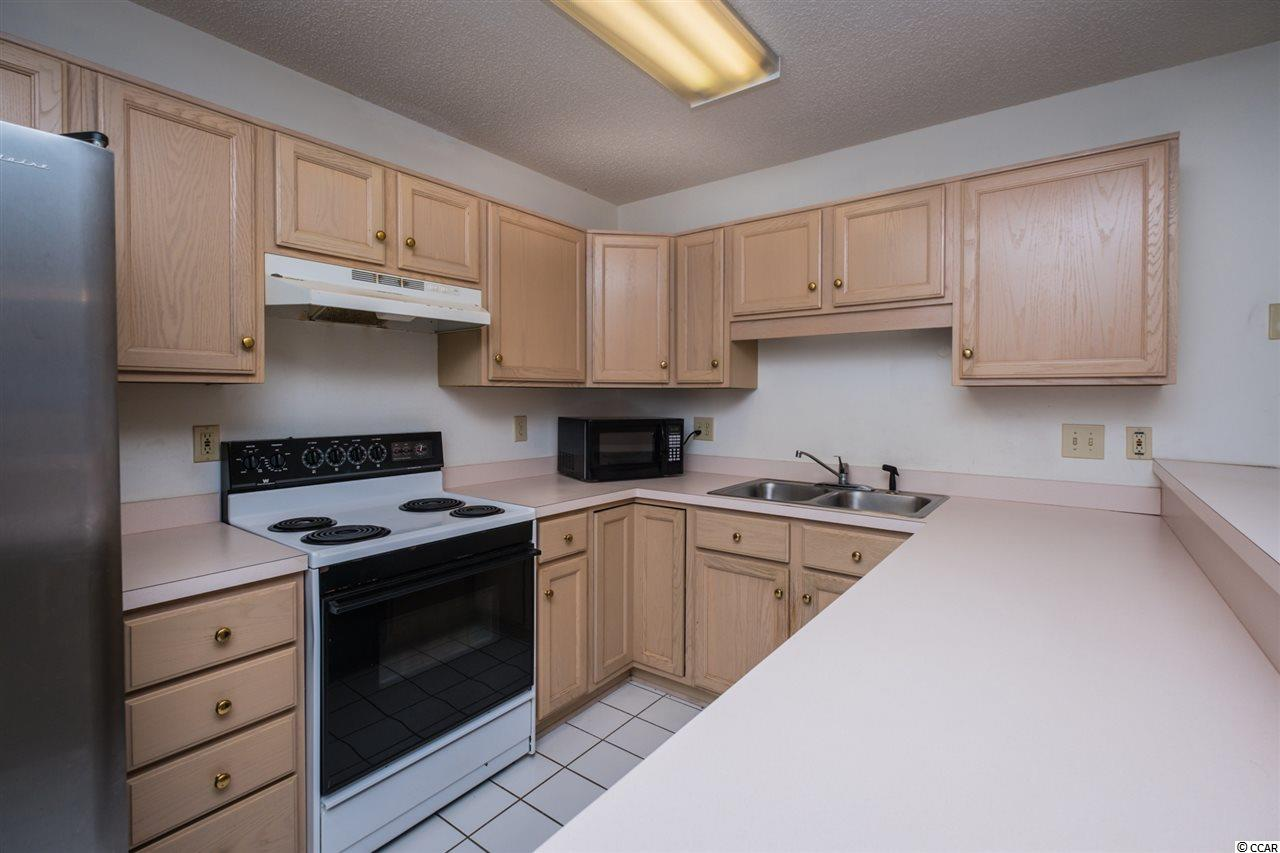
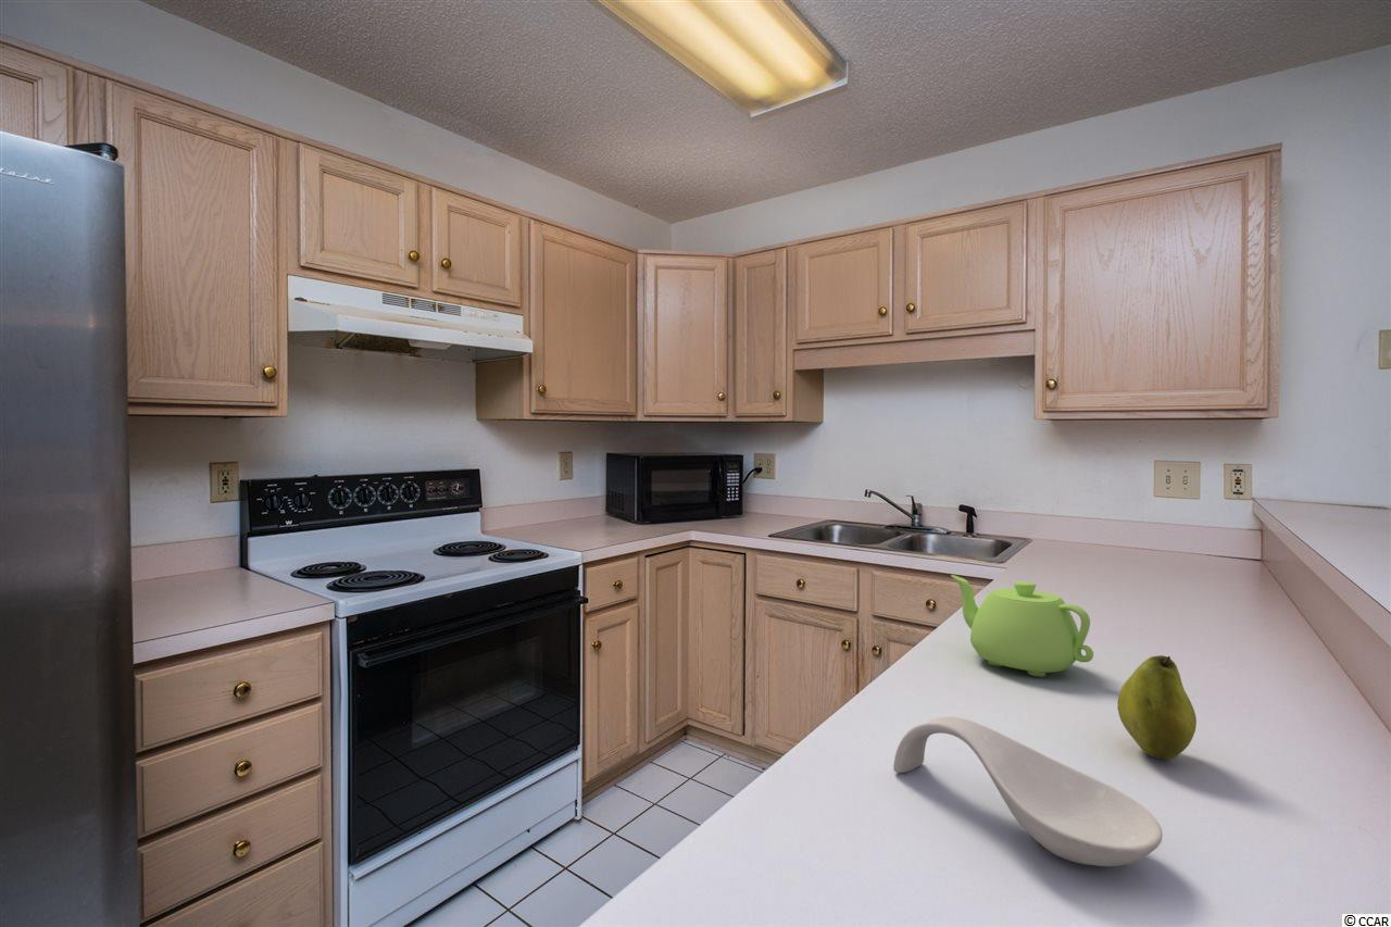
+ fruit (1156, 702)
+ teapot (1016, 622)
+ spoon rest (1011, 779)
